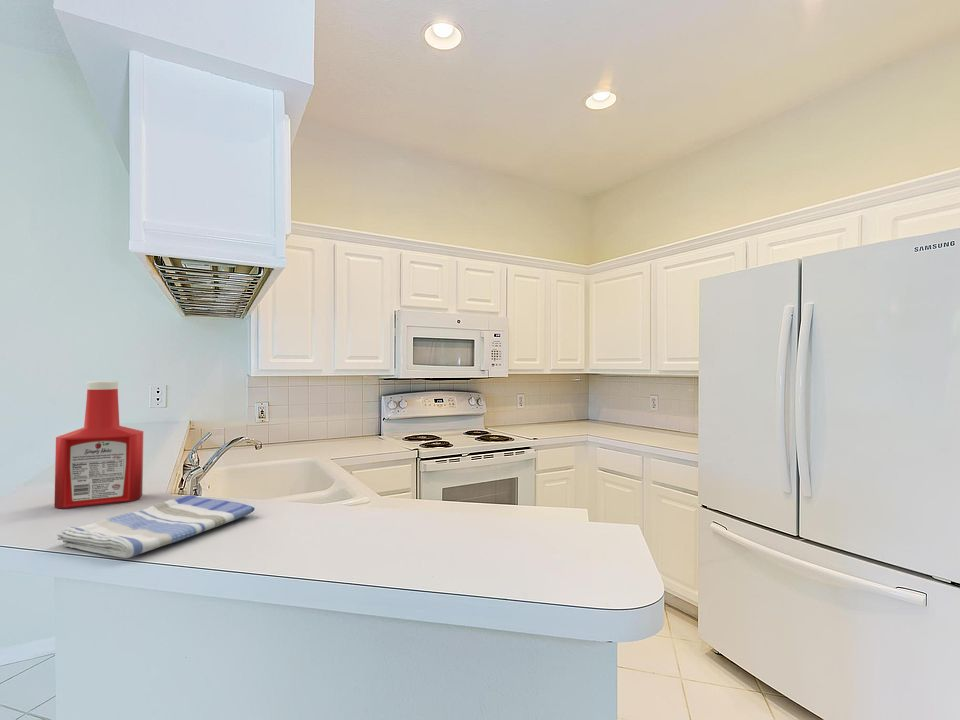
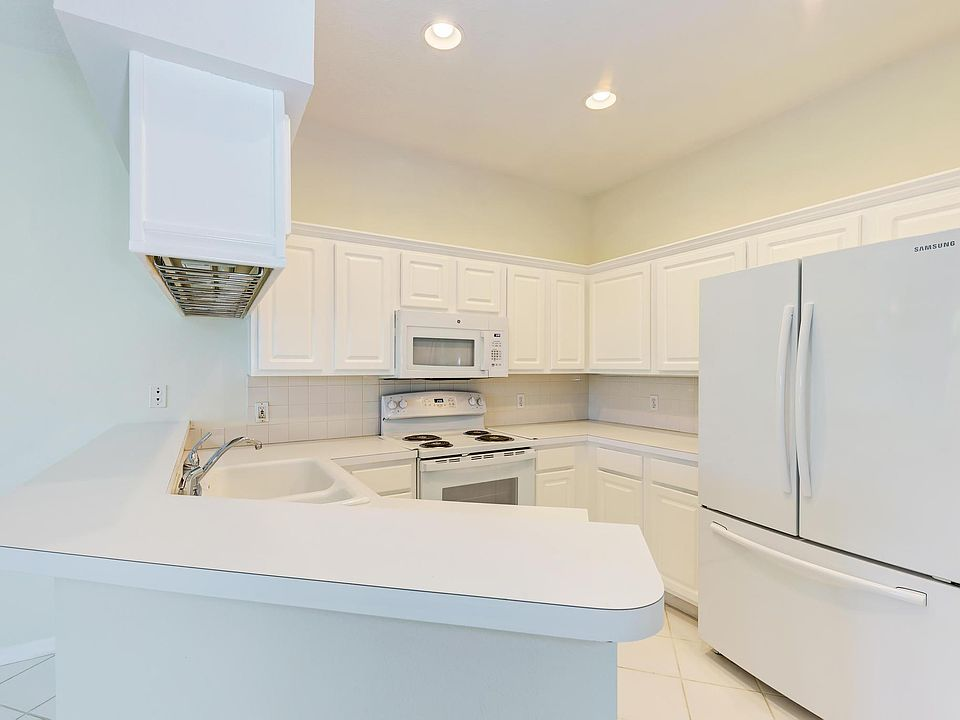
- soap bottle (101, 440)
- dish towel (164, 521)
